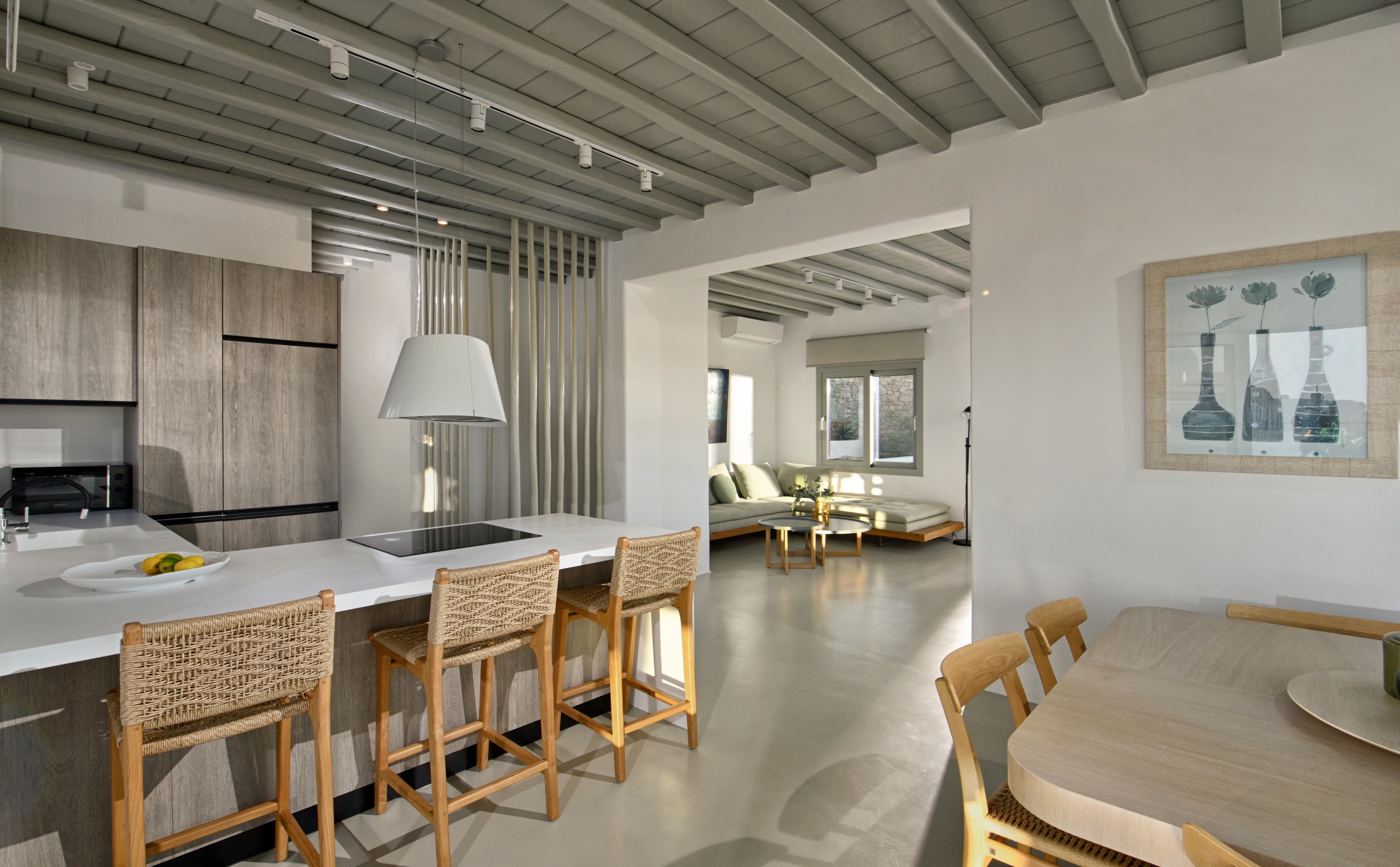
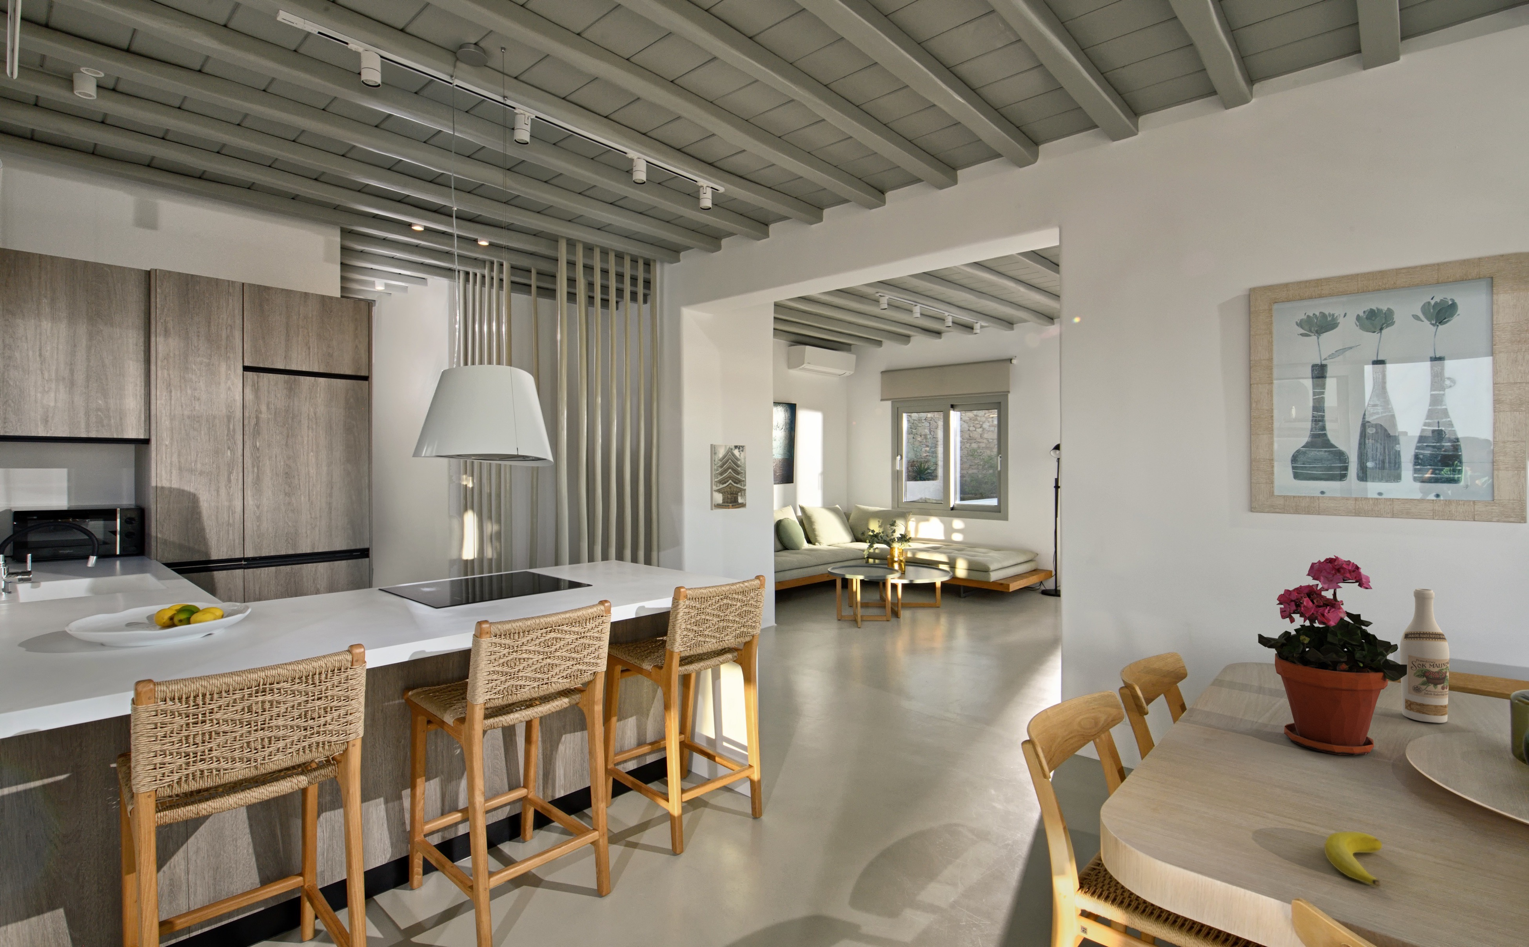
+ wine bottle (1424, 653)
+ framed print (728, 476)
+ banana (1354, 853)
+ potted plant (1327, 649)
